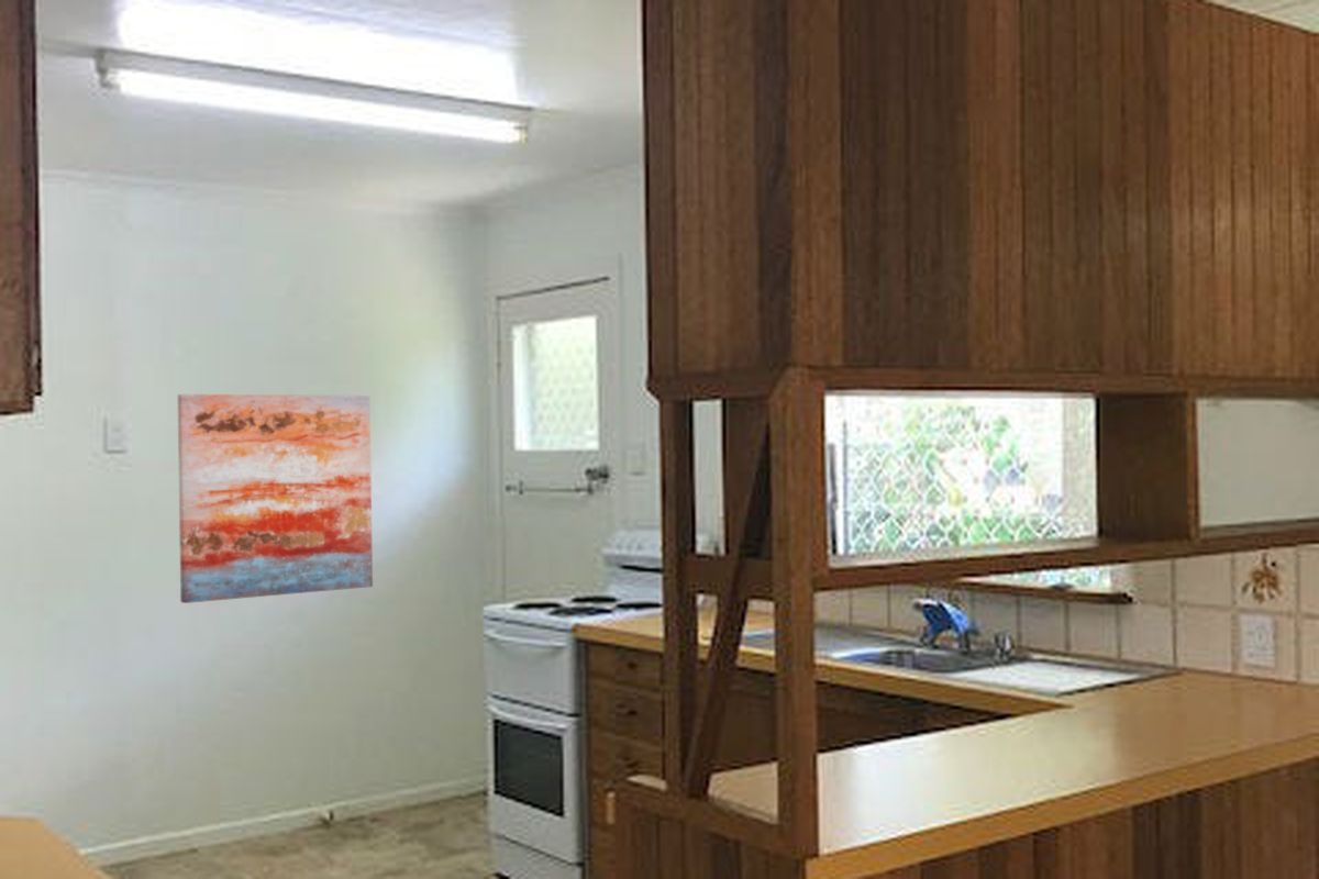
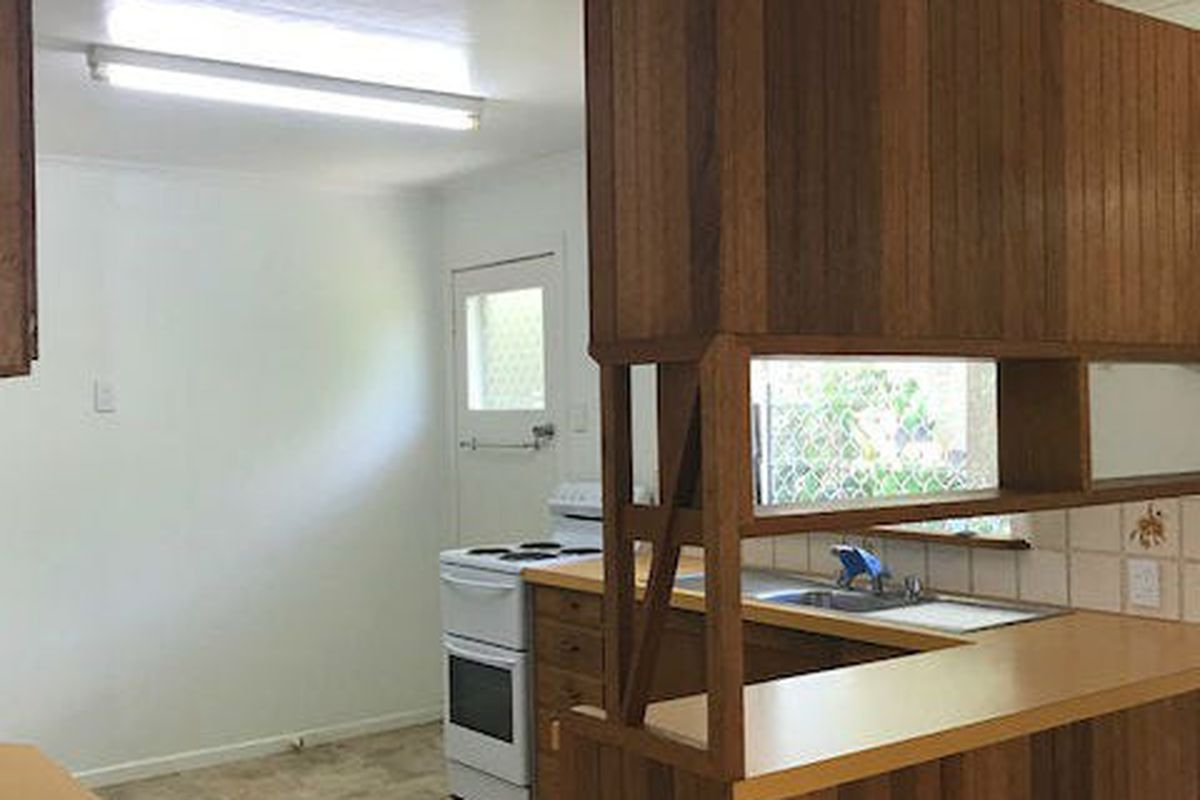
- wall art (279, 494)
